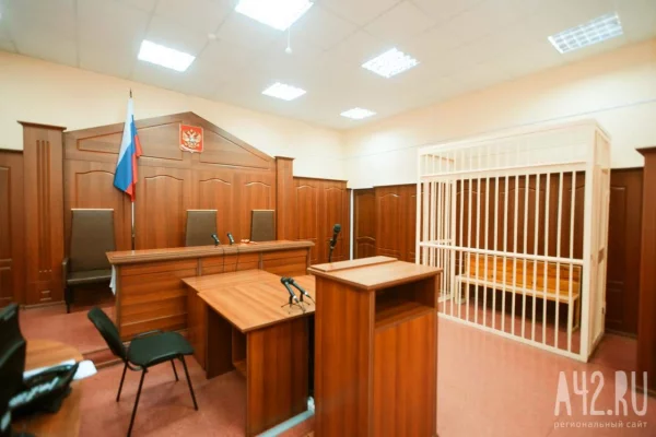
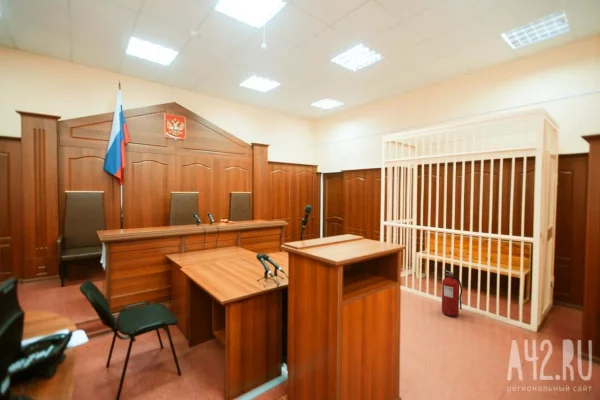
+ fire extinguisher (451, 292)
